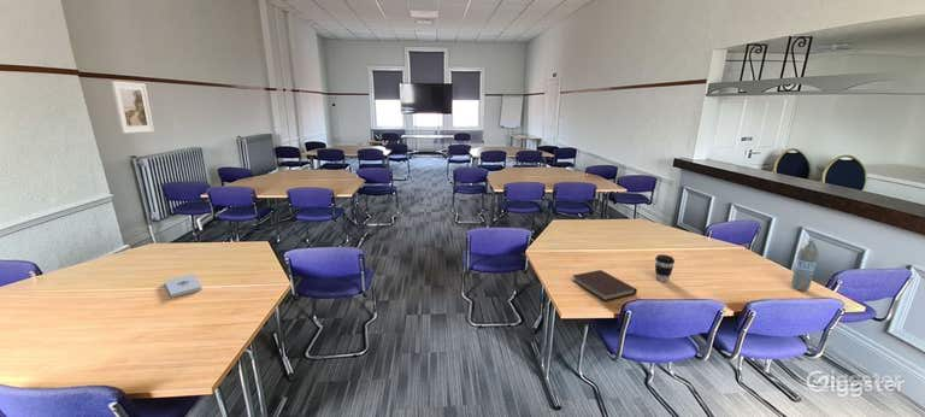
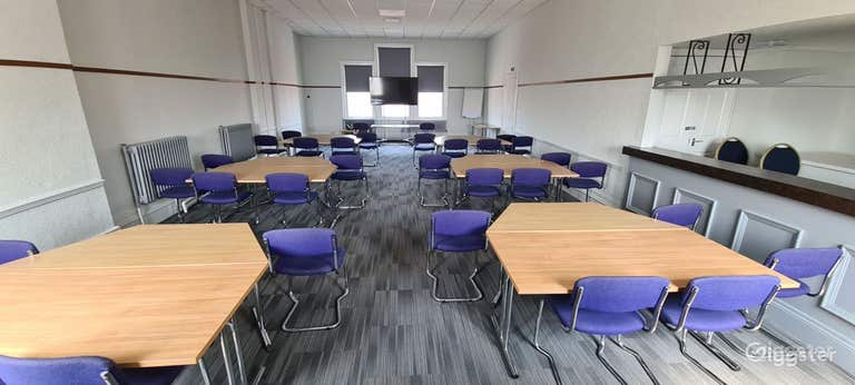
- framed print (134, 107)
- water bottle (805, 264)
- notebook (602, 283)
- coffee cup (662, 268)
- notepad (183, 284)
